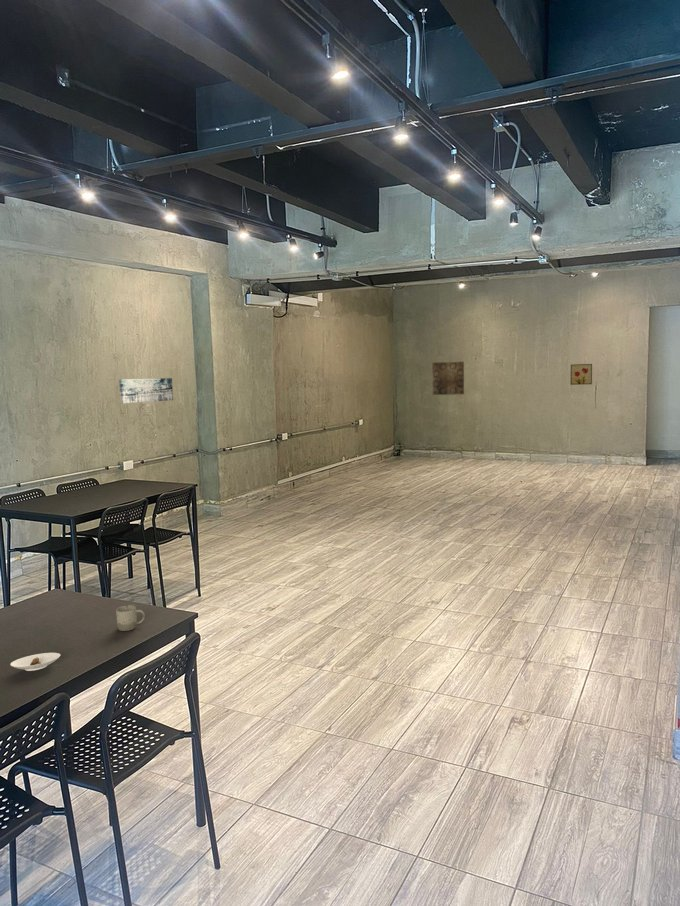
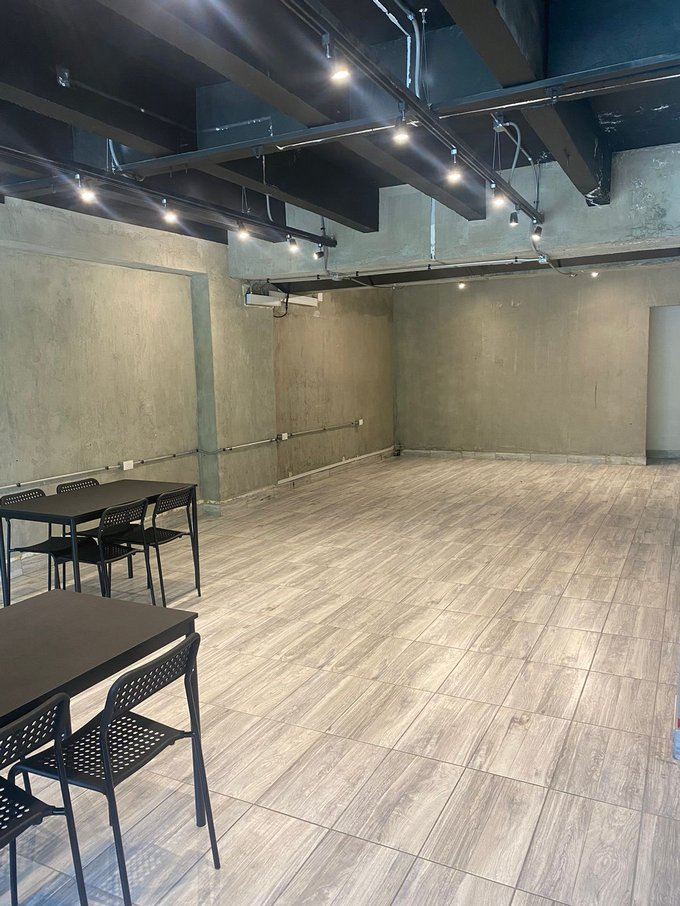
- saucer (35, 662)
- cup (130, 617)
- wall art (448, 378)
- wall art (581, 374)
- wall art (147, 390)
